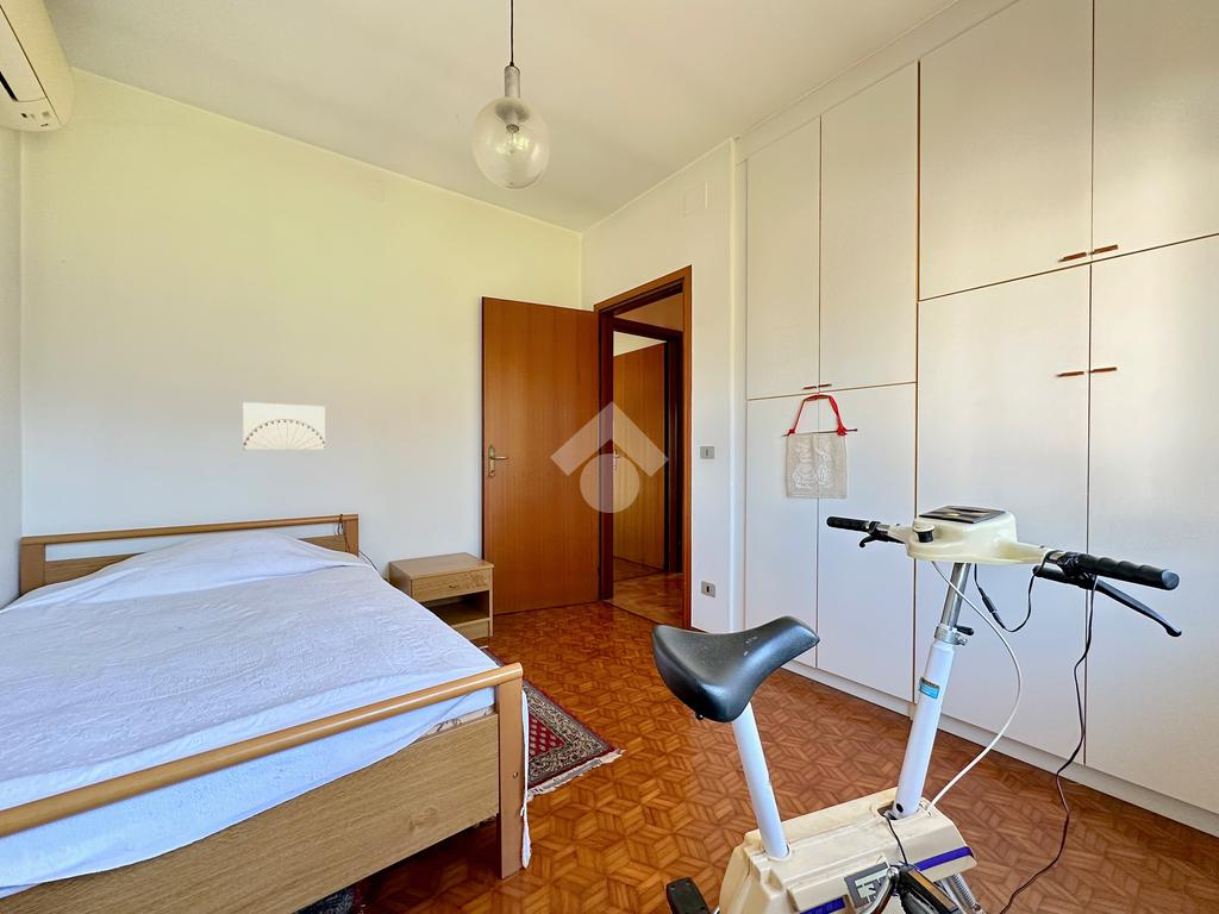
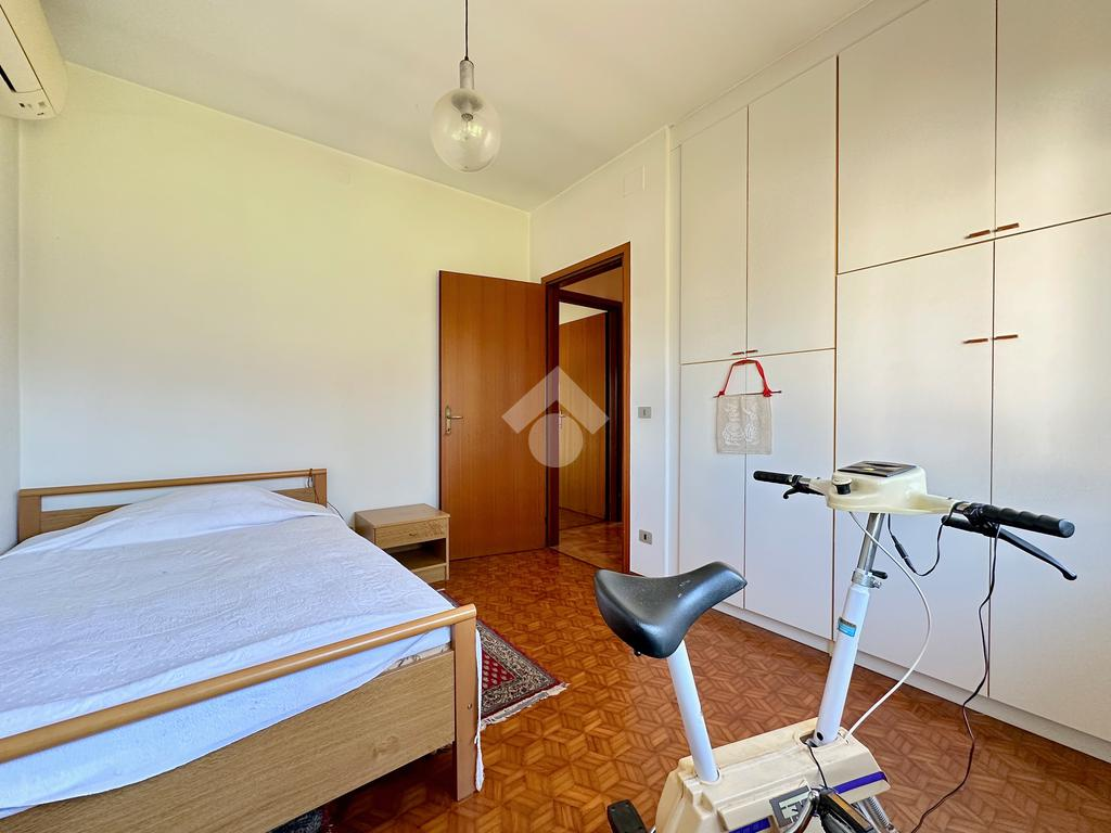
- wall art (285, 426)
